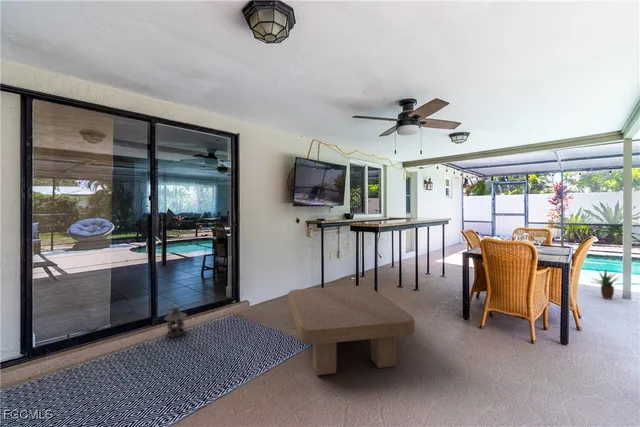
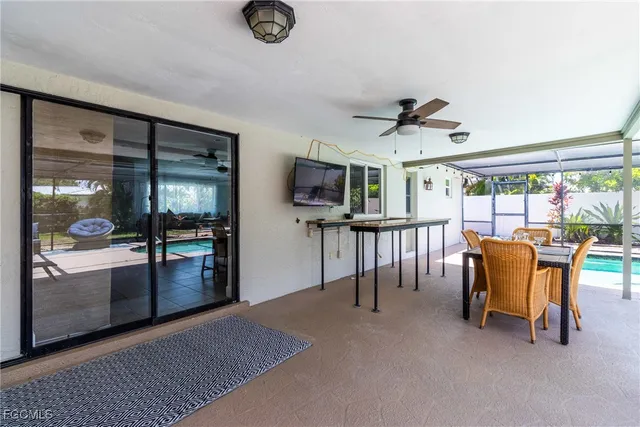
- coffee table (342, 324)
- lantern (175, 316)
- potted plant (604, 283)
